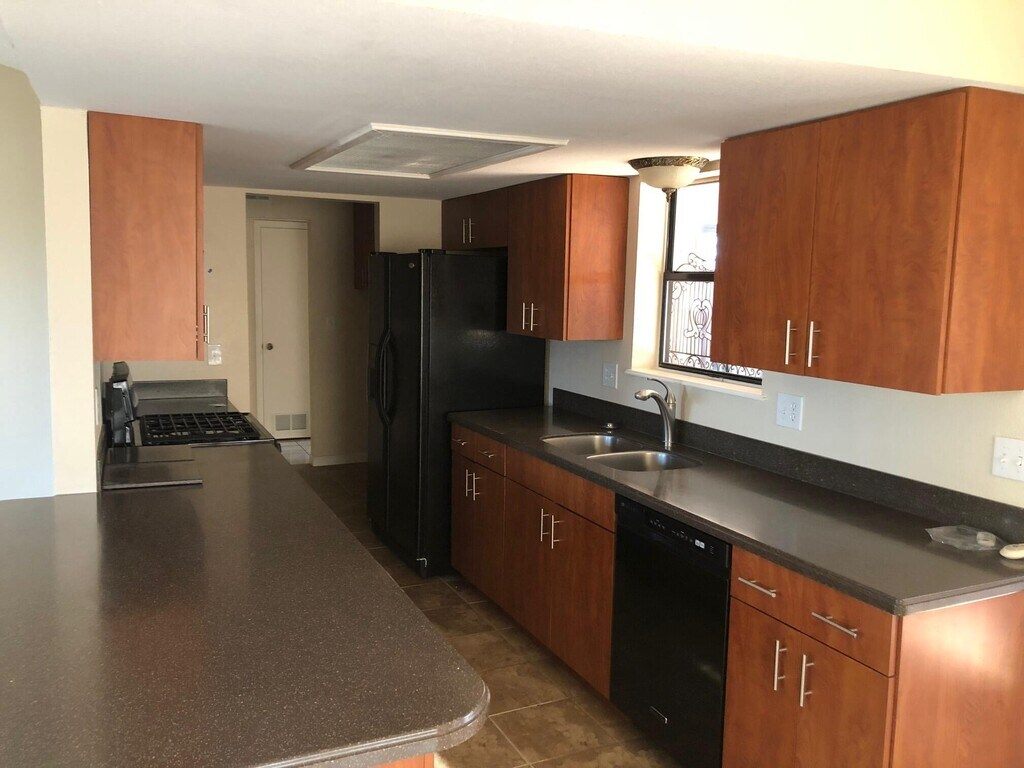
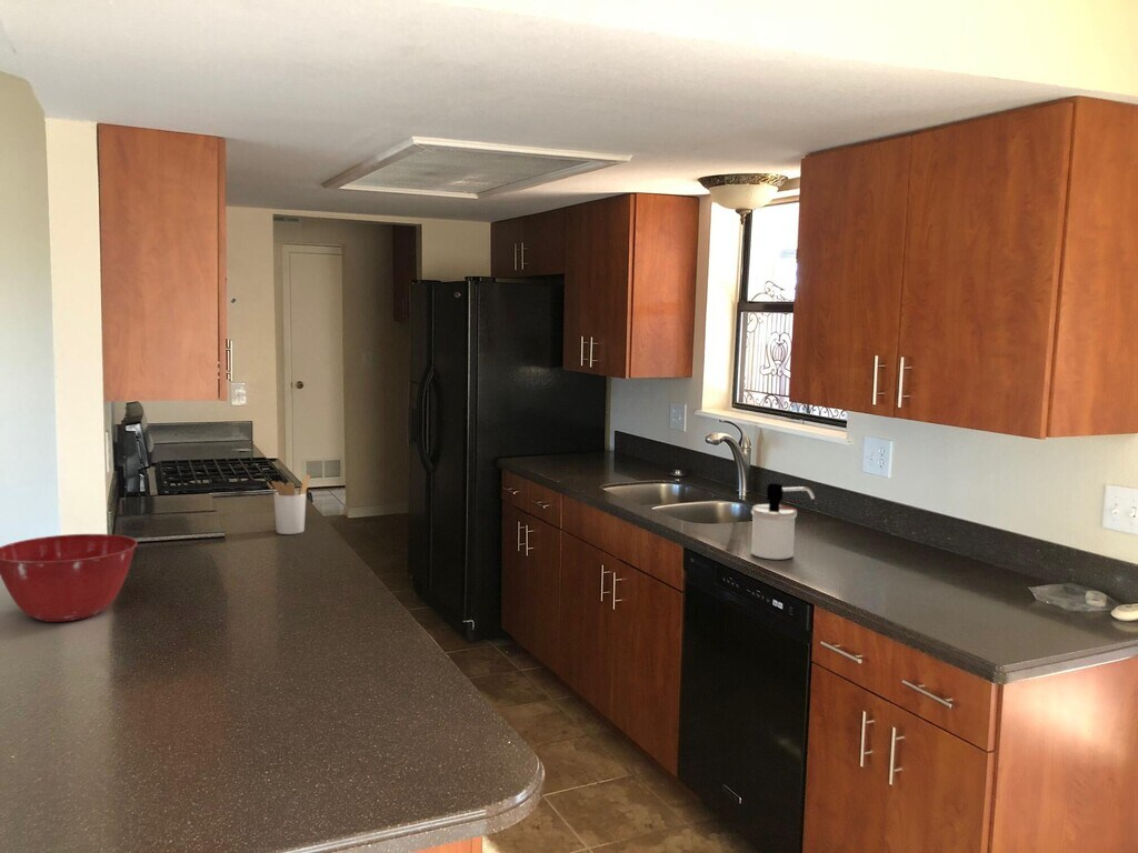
+ utensil holder (288, 504)
+ mixing bowl (68, 579)
+ soap dispenser (783, 519)
